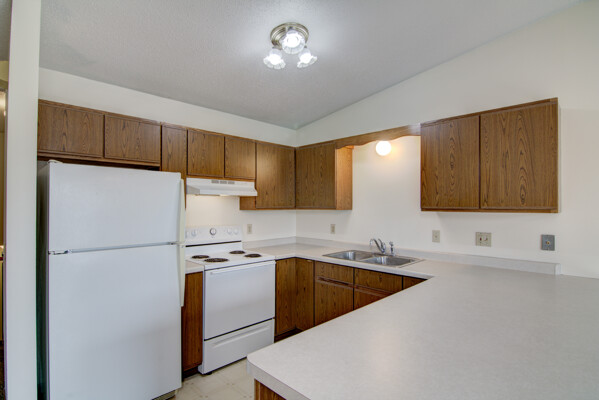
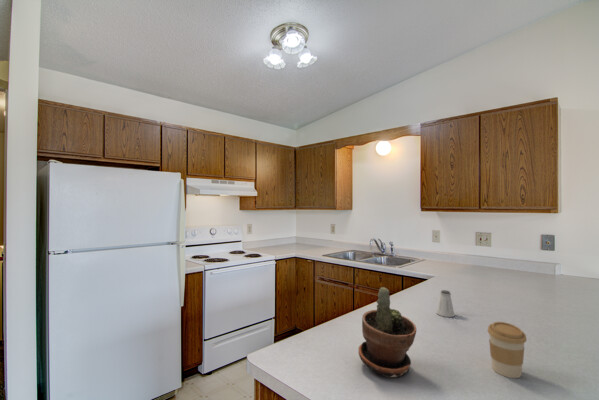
+ coffee cup (506, 348)
+ saltshaker (445, 302)
+ potted plant (386, 324)
